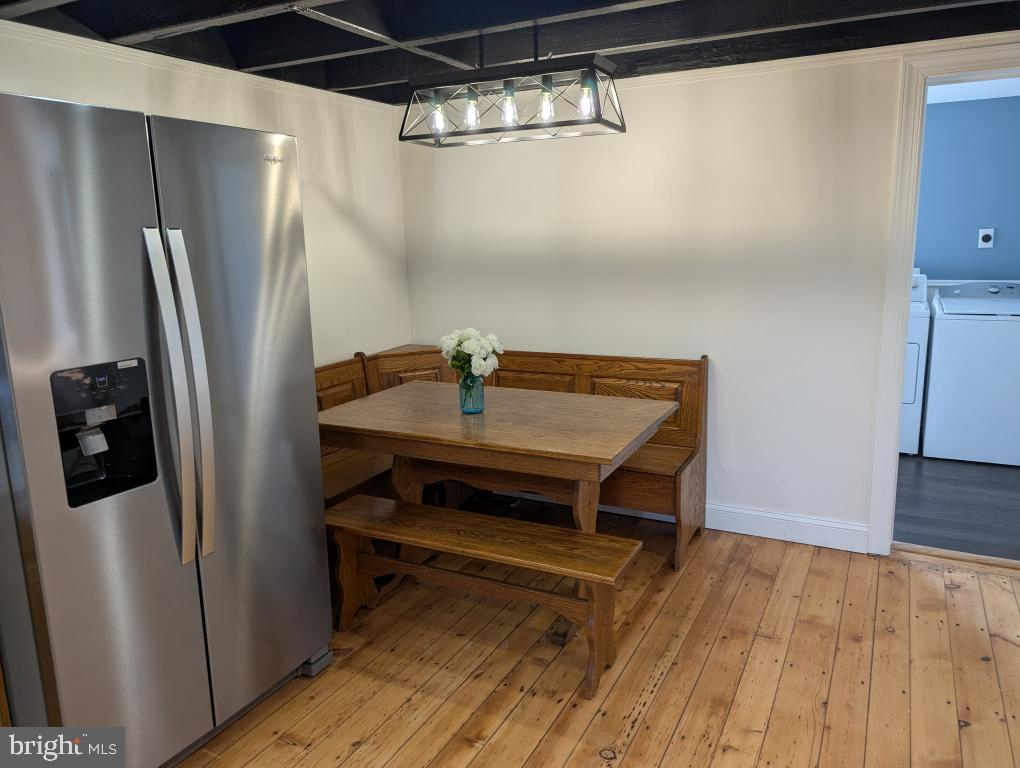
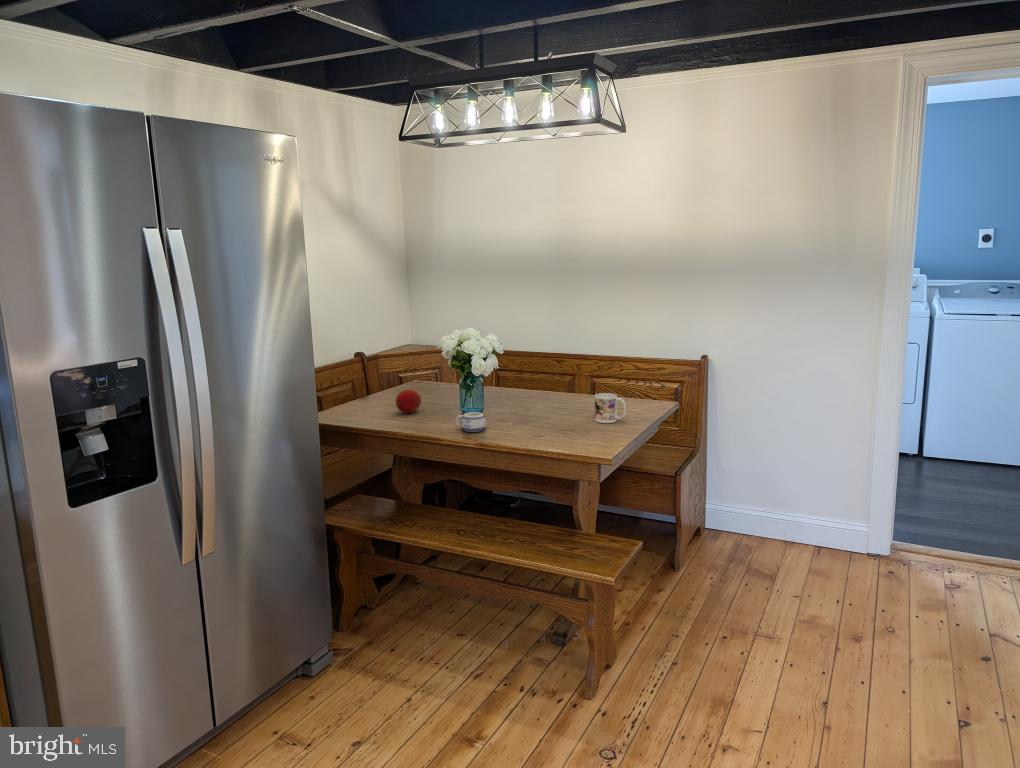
+ mug (470, 421)
+ fruit (408, 401)
+ mug (610, 408)
